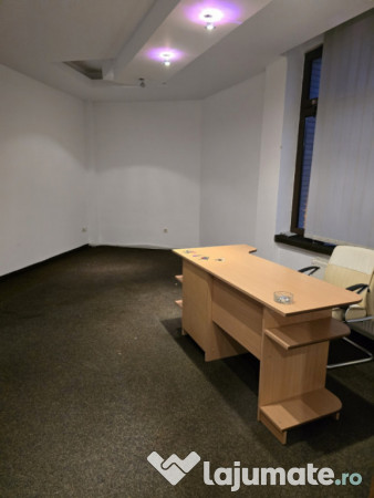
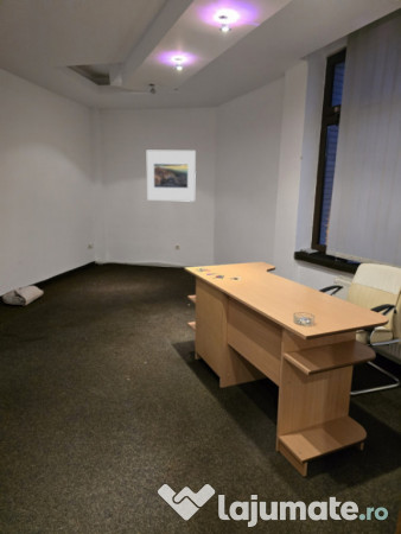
+ bag (21, 293)
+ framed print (171, 176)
